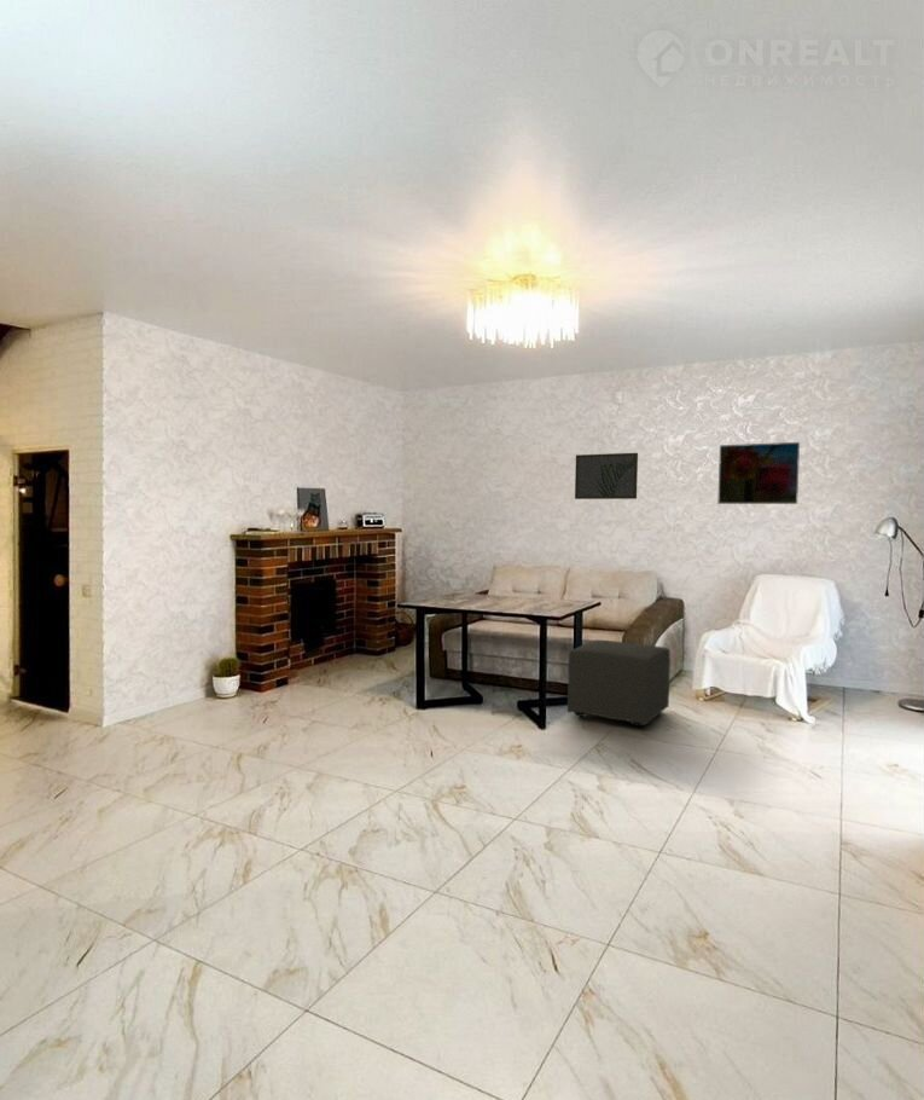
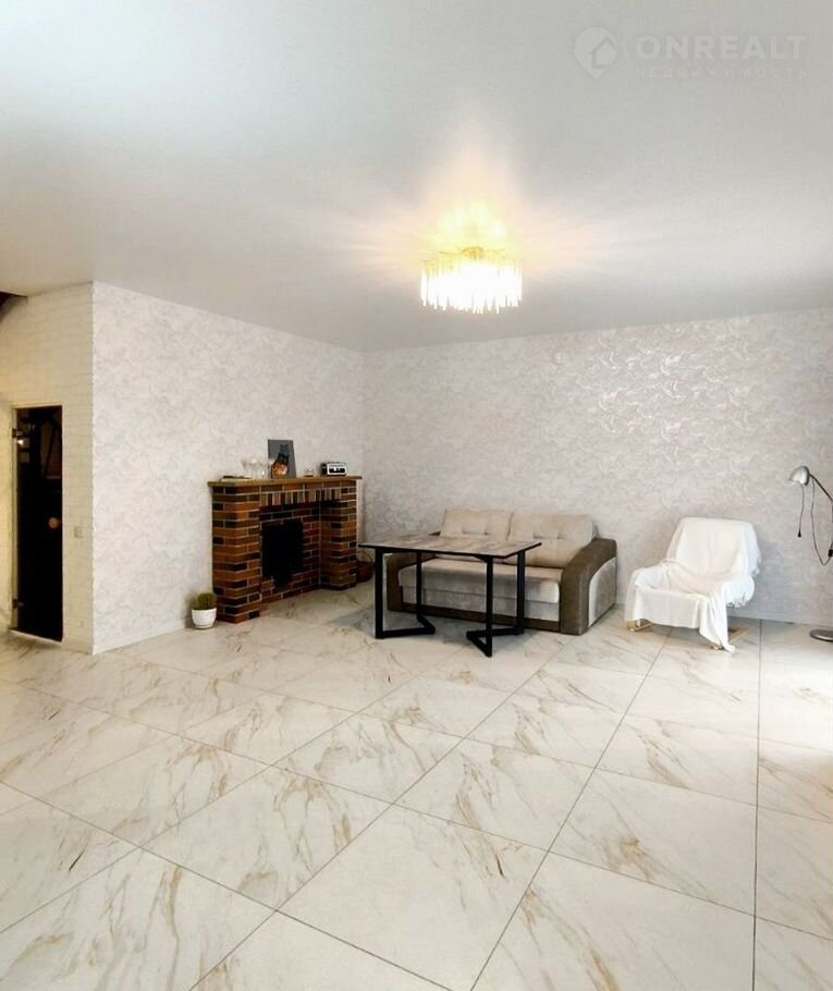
- wall art (605, 476)
- ottoman (618, 679)
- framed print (757, 474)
